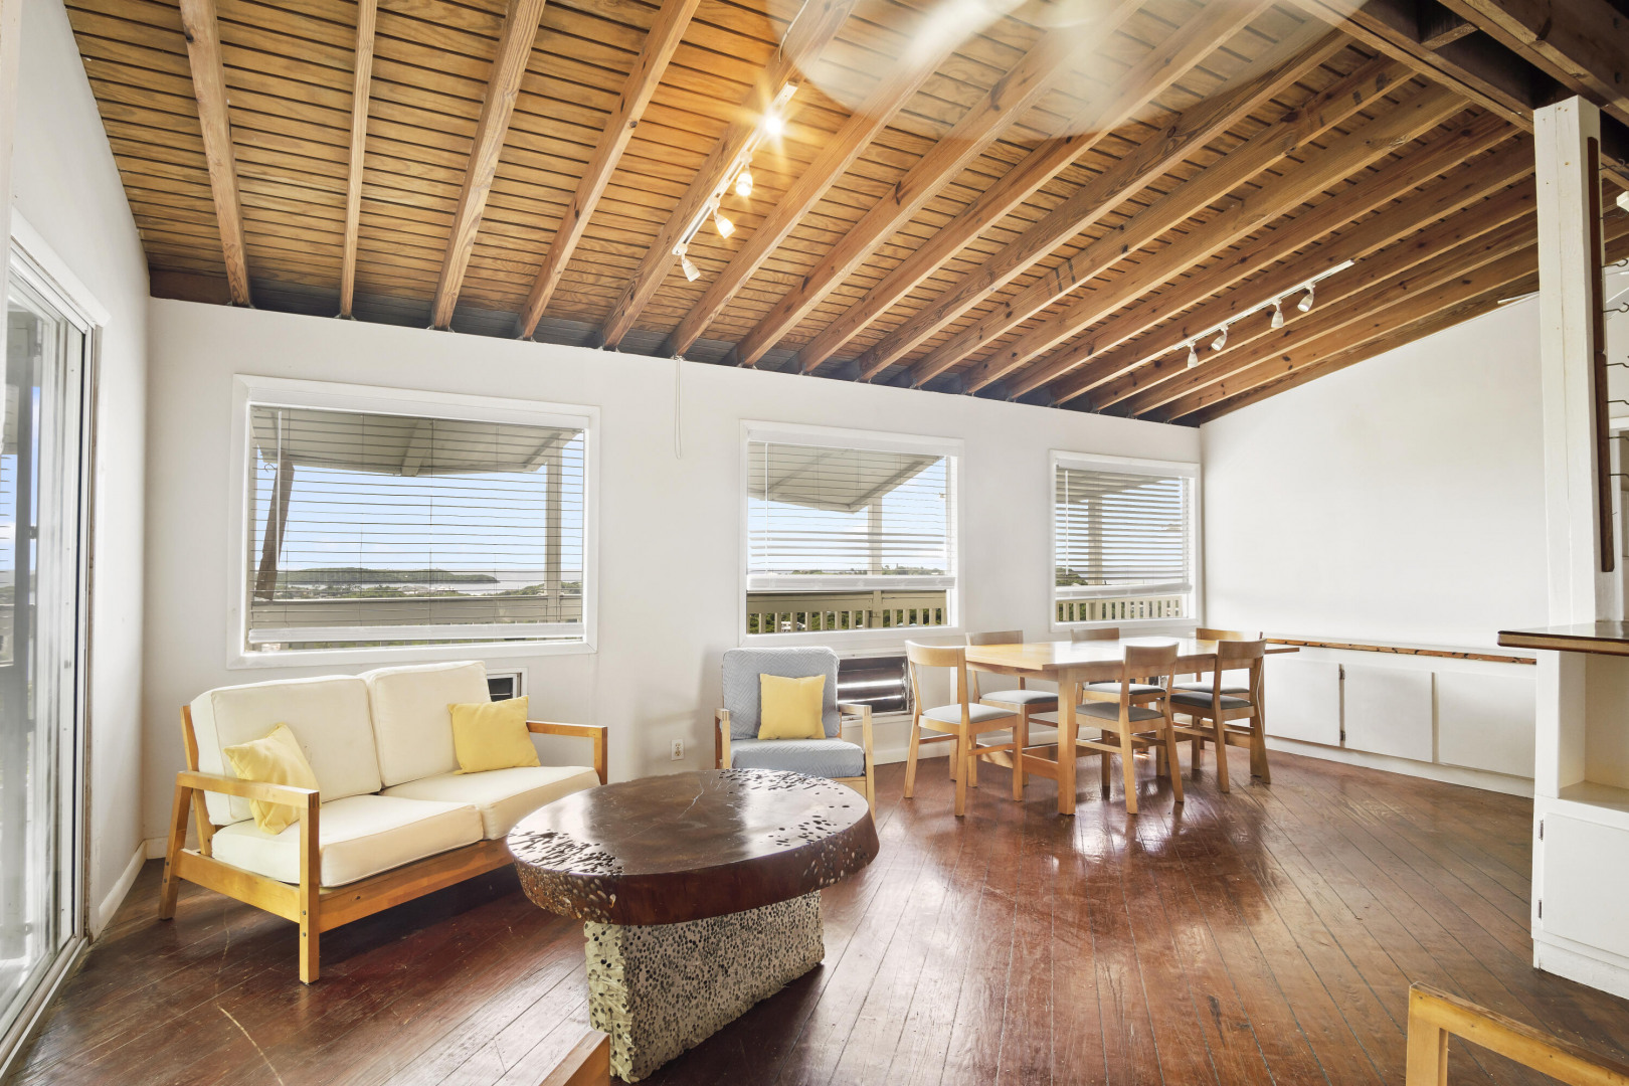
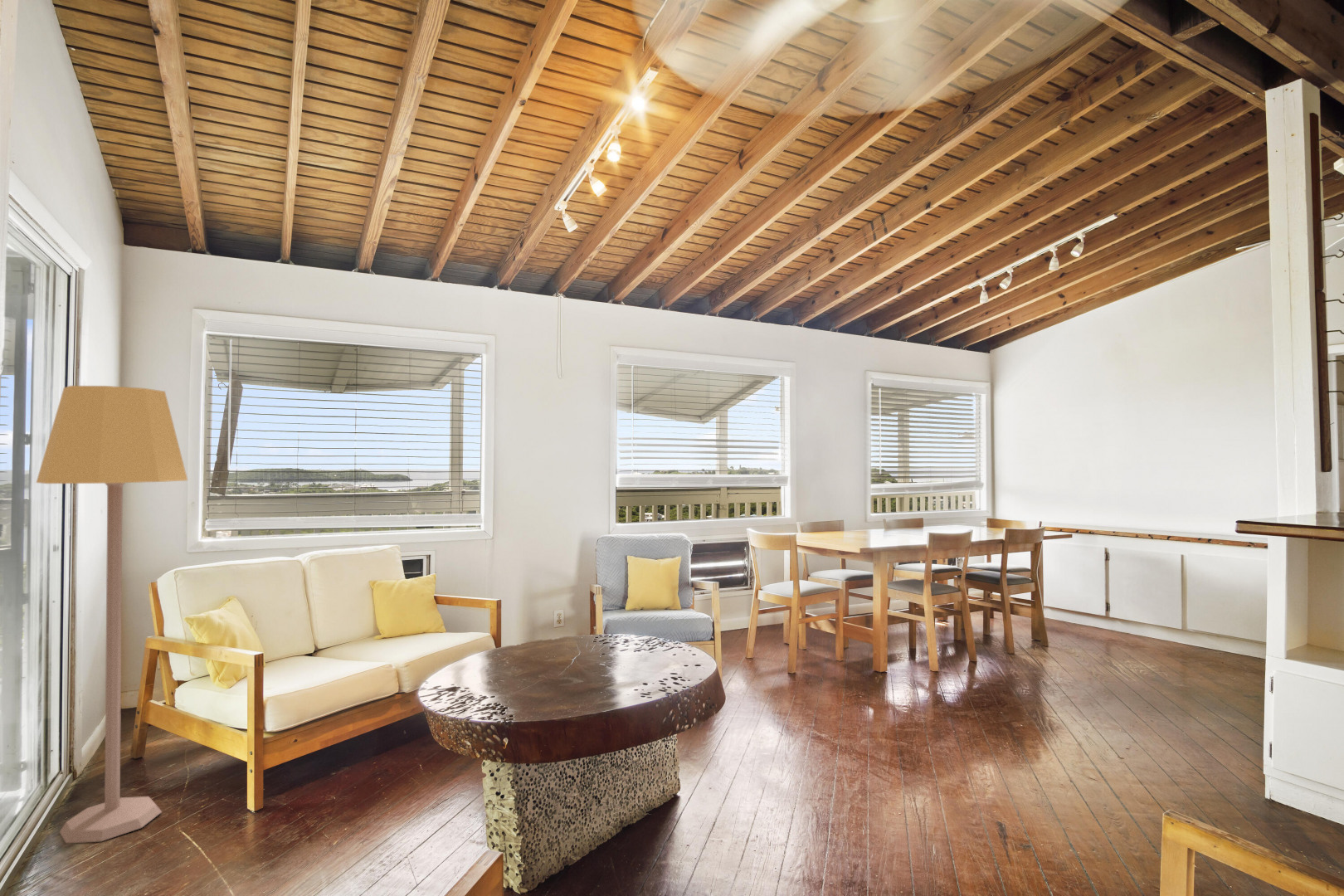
+ lamp (114, 605)
